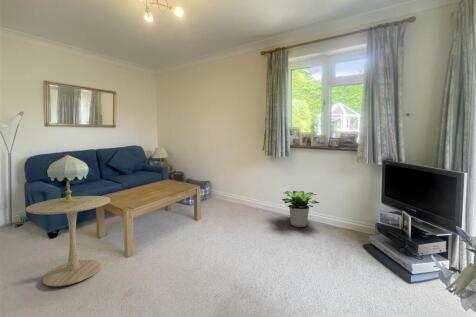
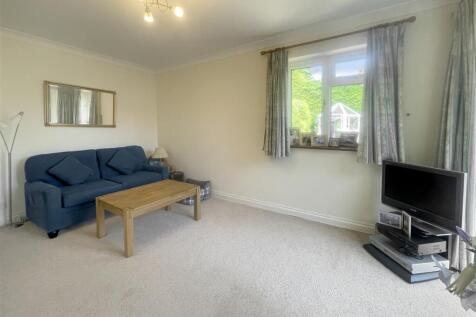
- table lamp (68, 177)
- potted plant (301, 209)
- side table (72, 237)
